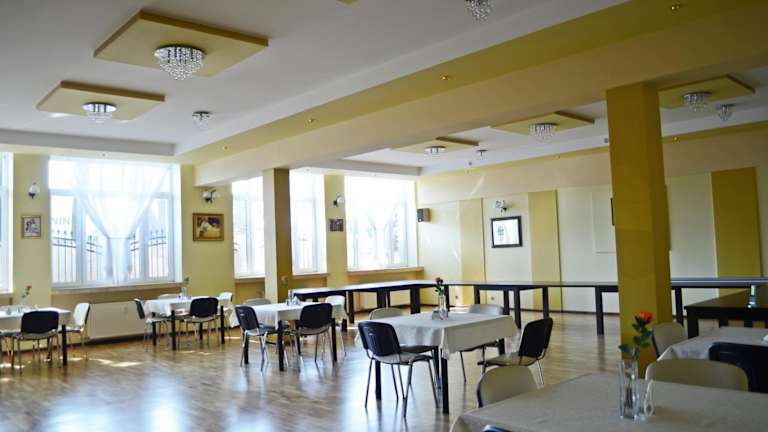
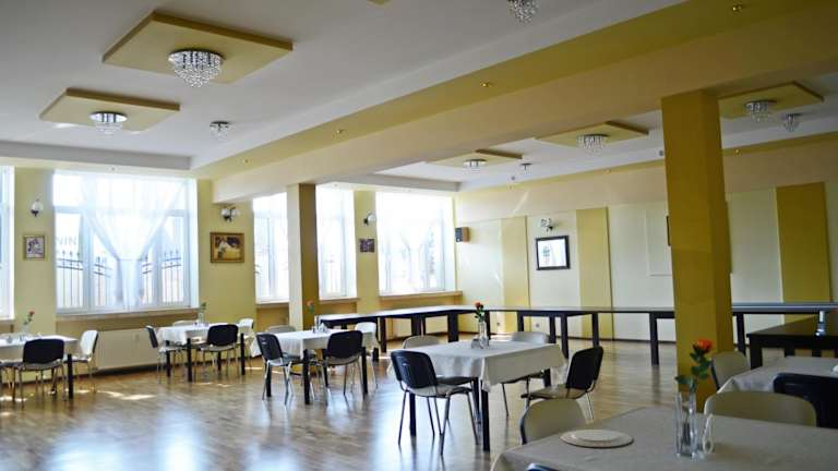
+ chinaware (596, 436)
